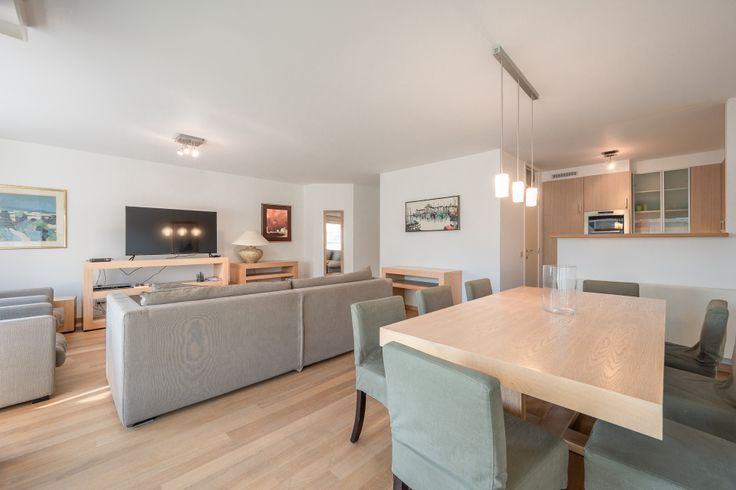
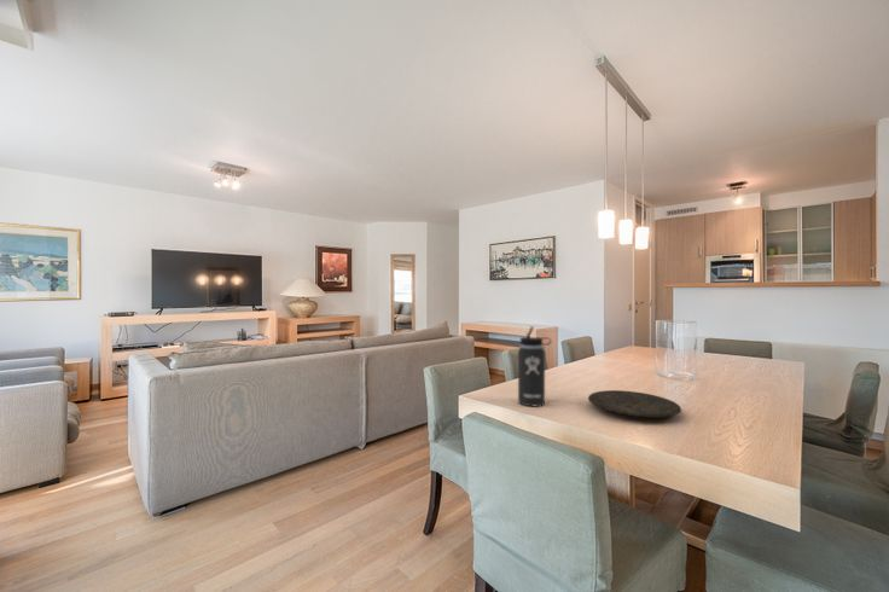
+ plate (632, 405)
+ thermos bottle (534, 364)
